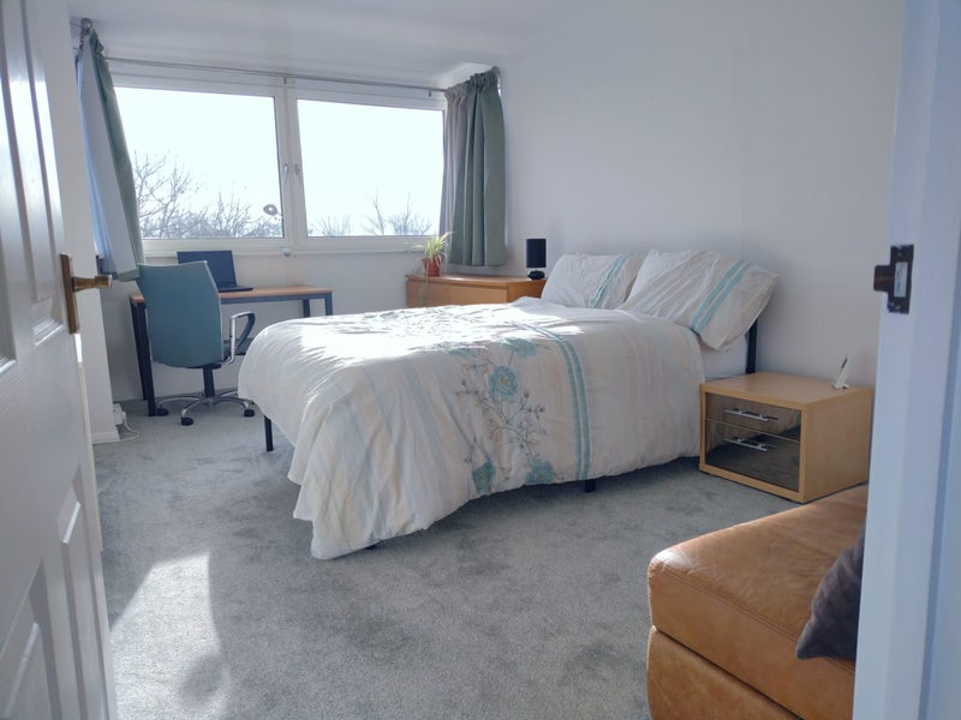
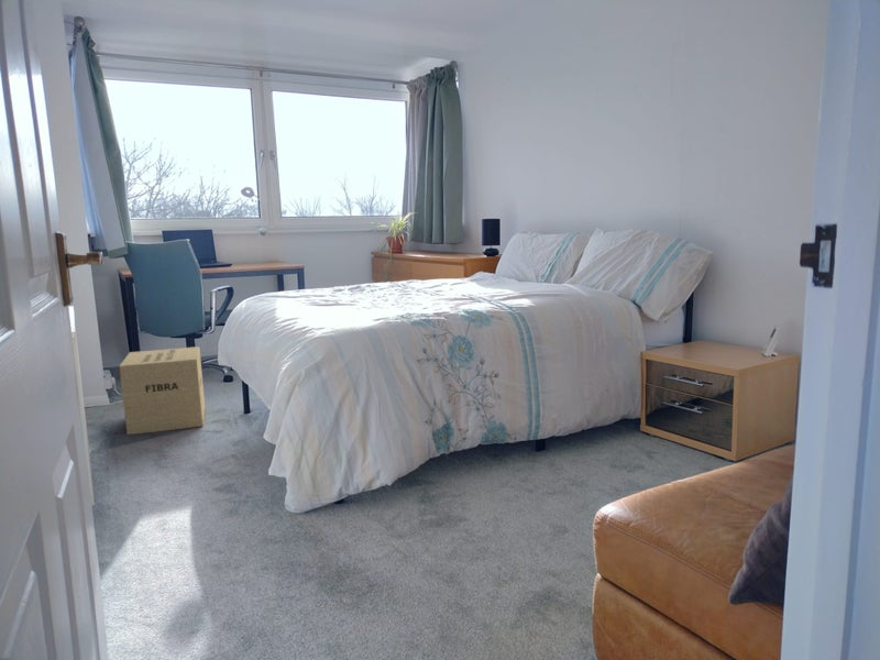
+ cardboard box (165, 387)
